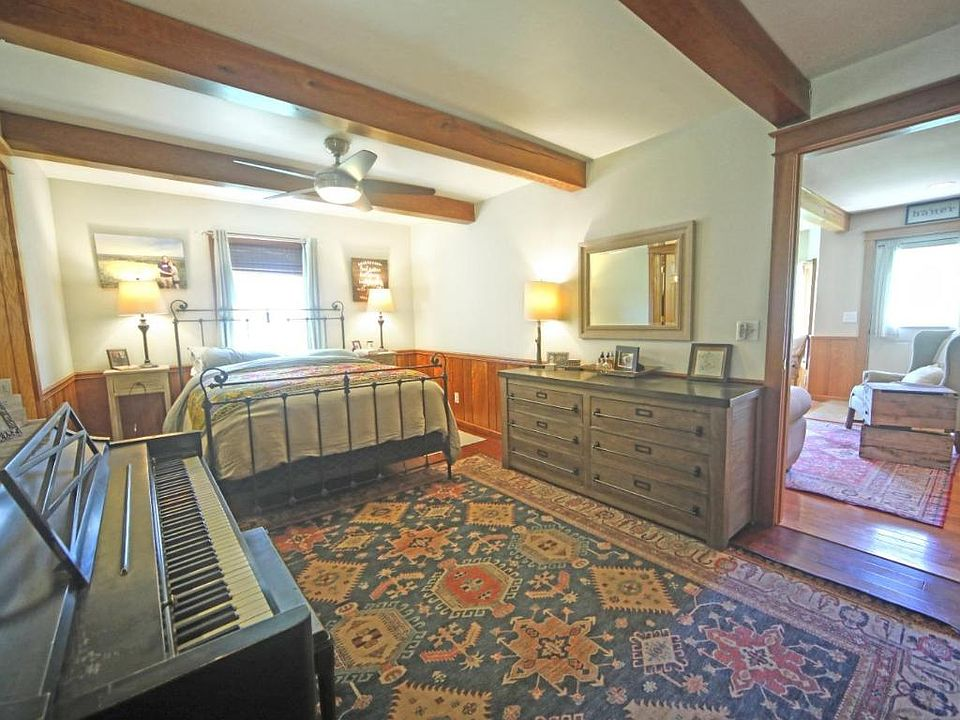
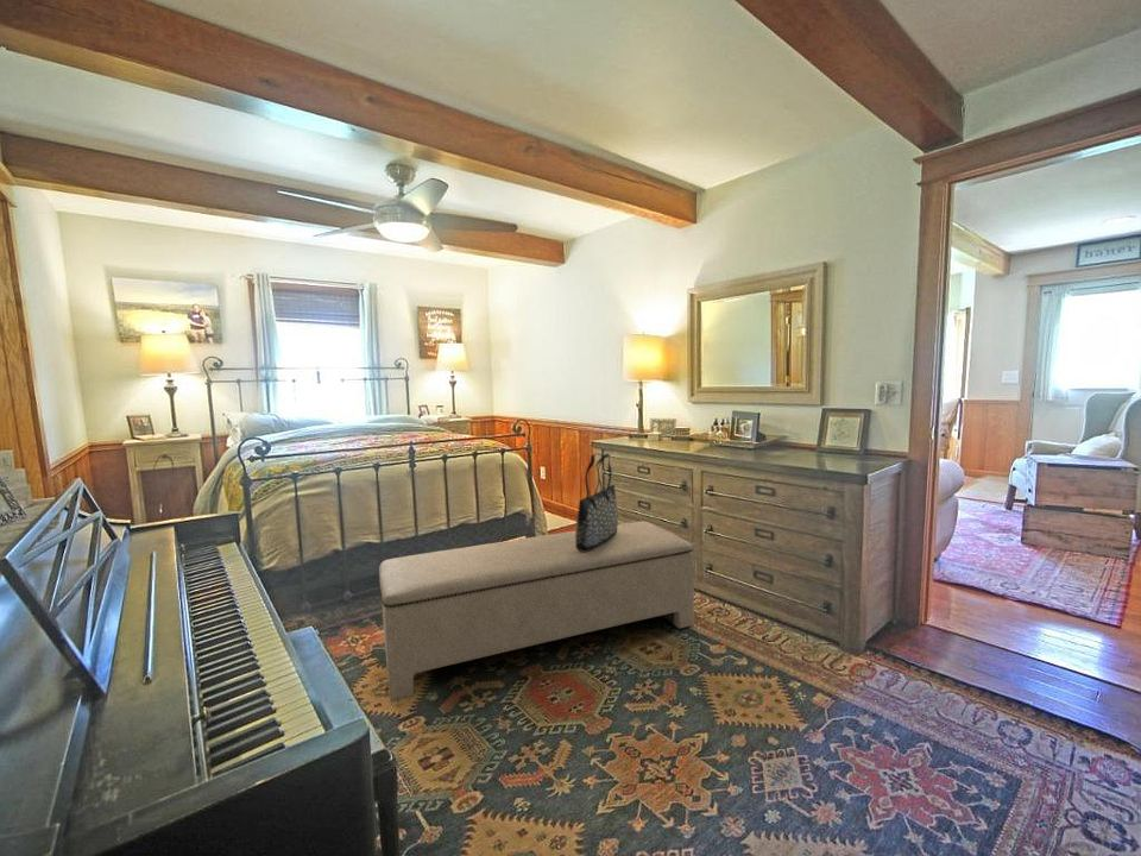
+ tote bag (598, 497)
+ bench (542, 592)
